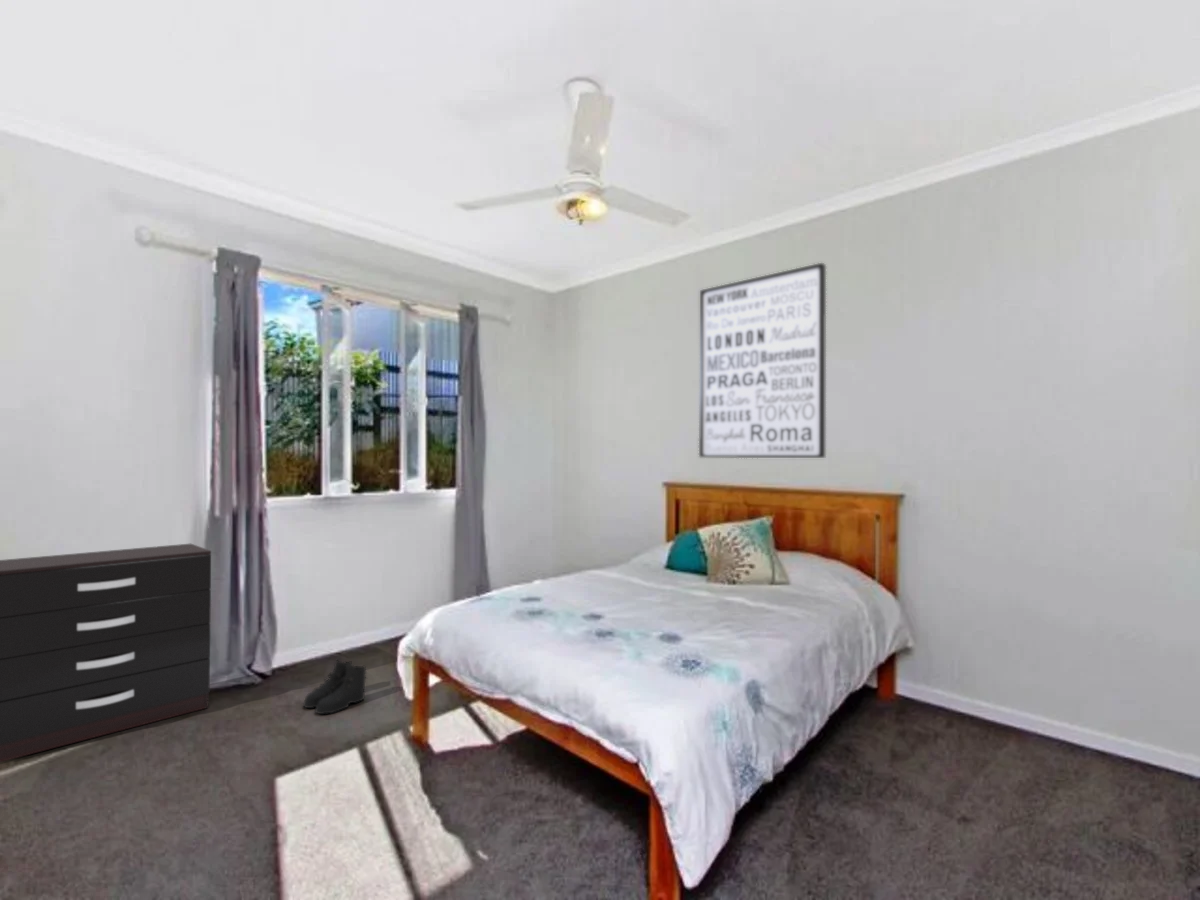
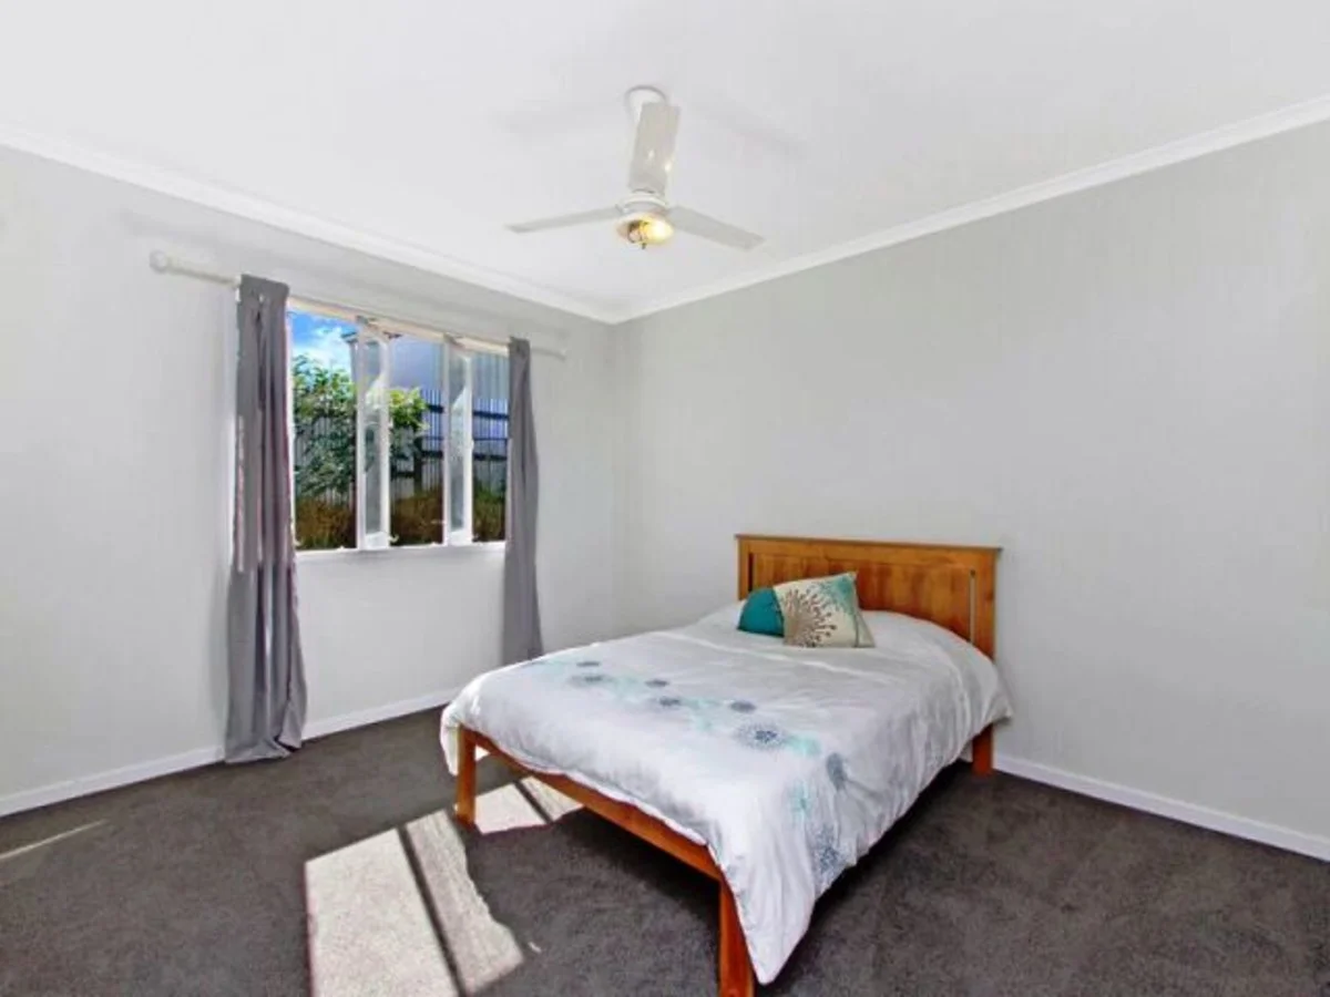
- boots (335, 683)
- wall art (757, 367)
- dresser (99, 640)
